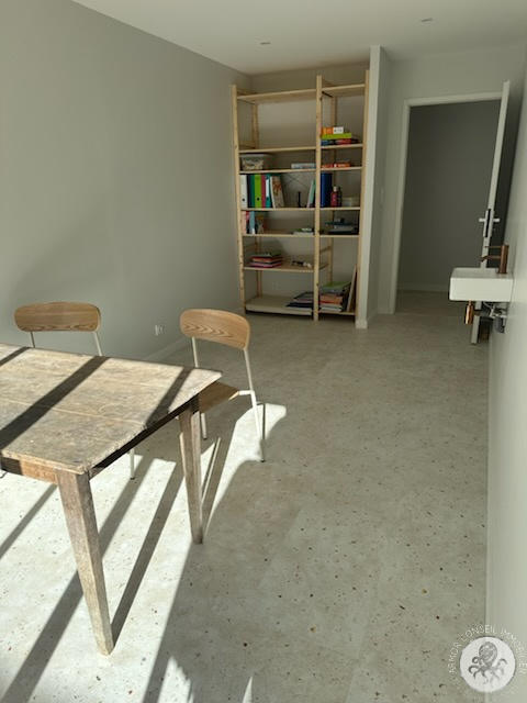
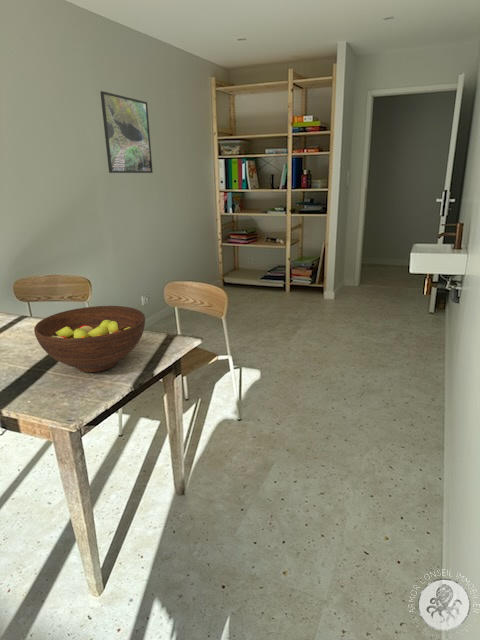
+ fruit bowl (94, 343)
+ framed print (128, 135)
